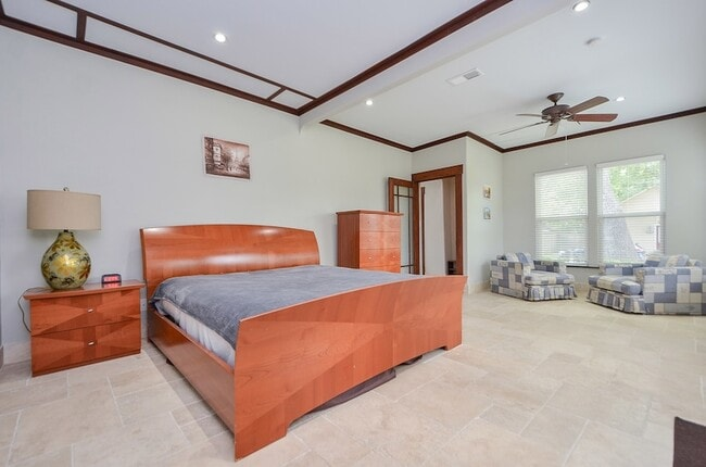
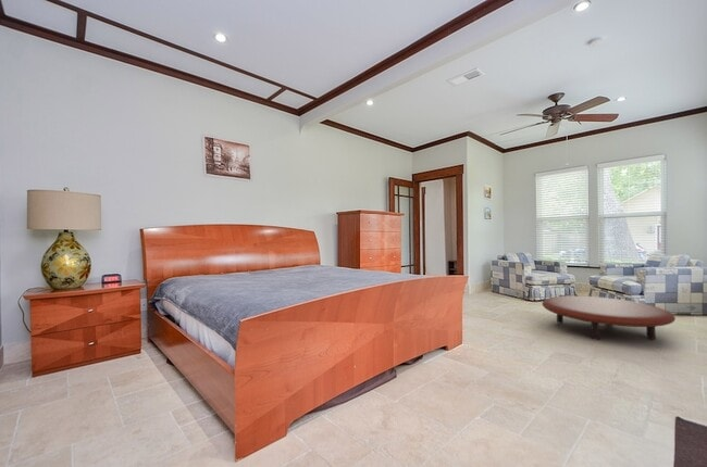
+ coffee table (601, 317)
